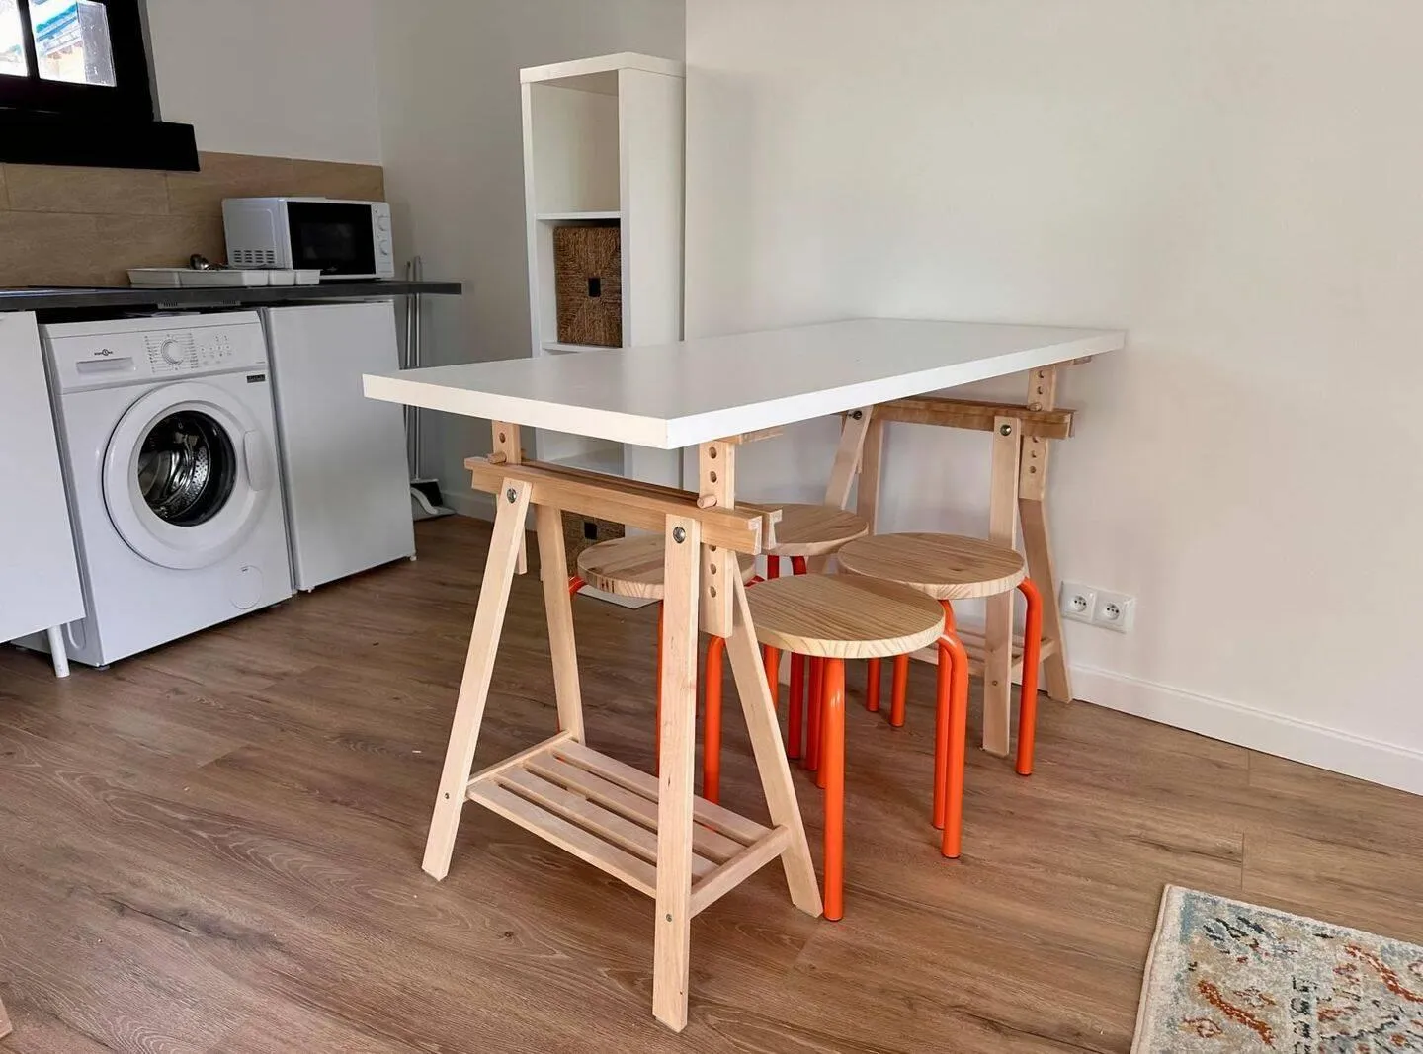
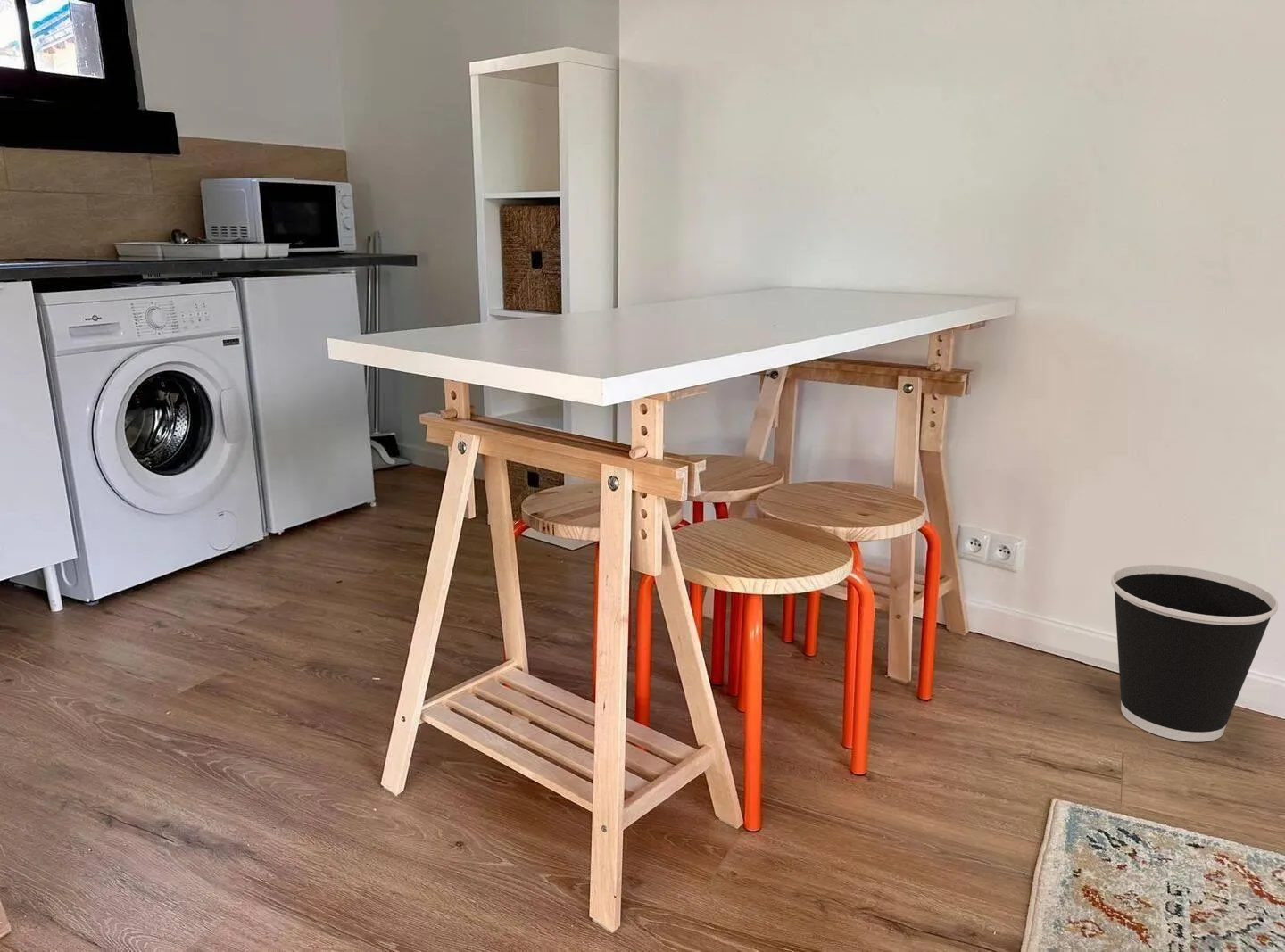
+ wastebasket (1181, 655)
